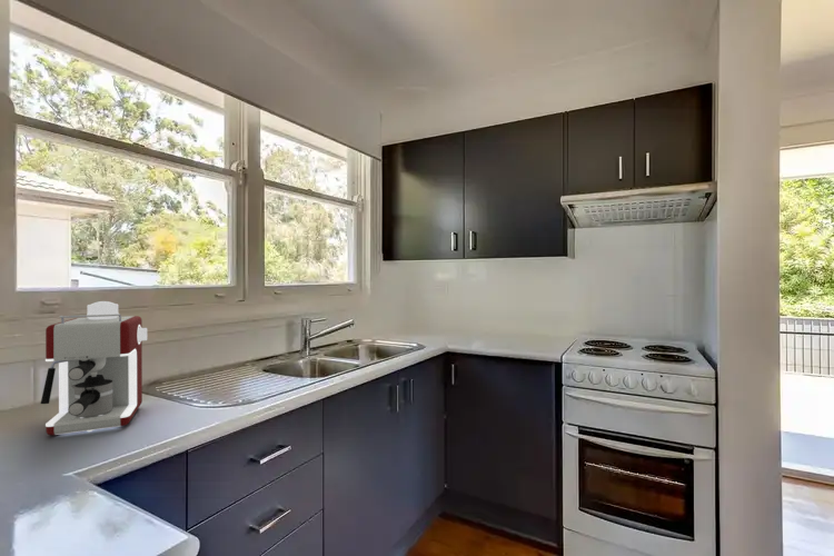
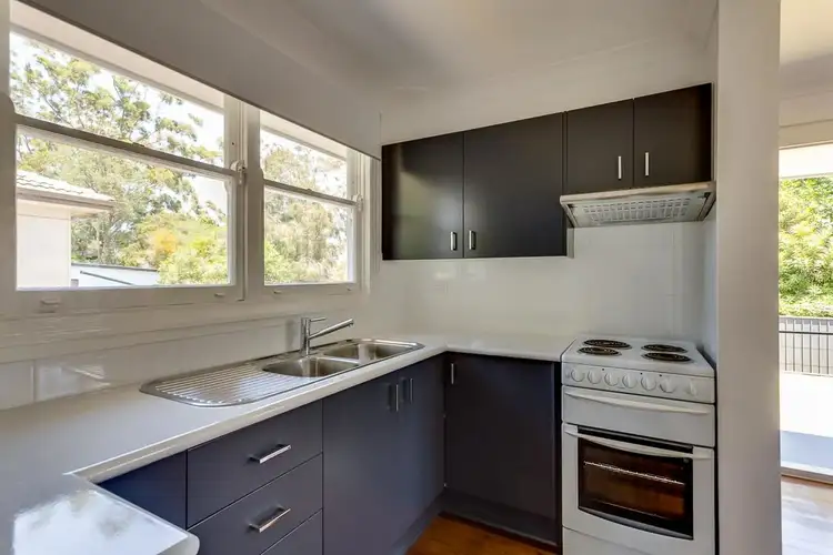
- coffee maker (95, 364)
